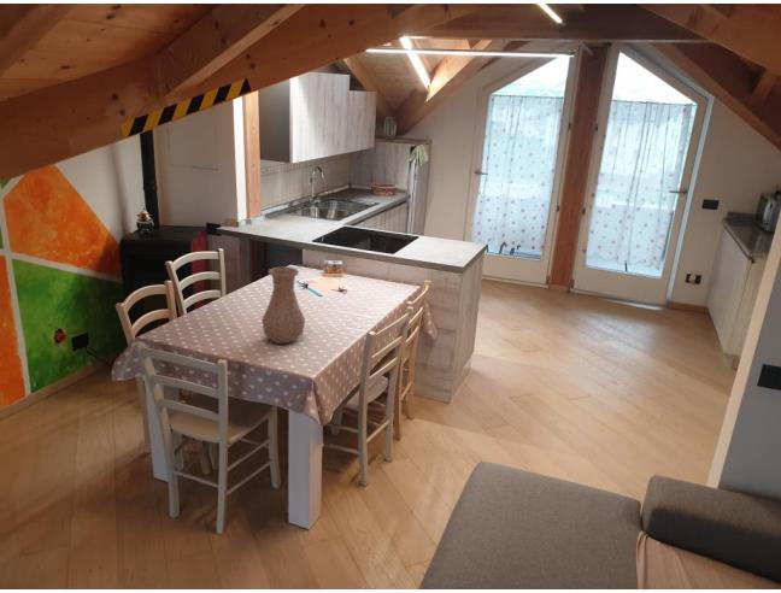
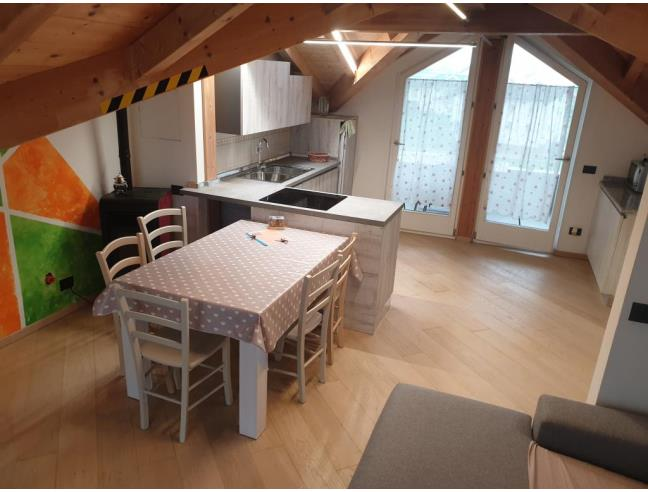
- vase (283, 305)
